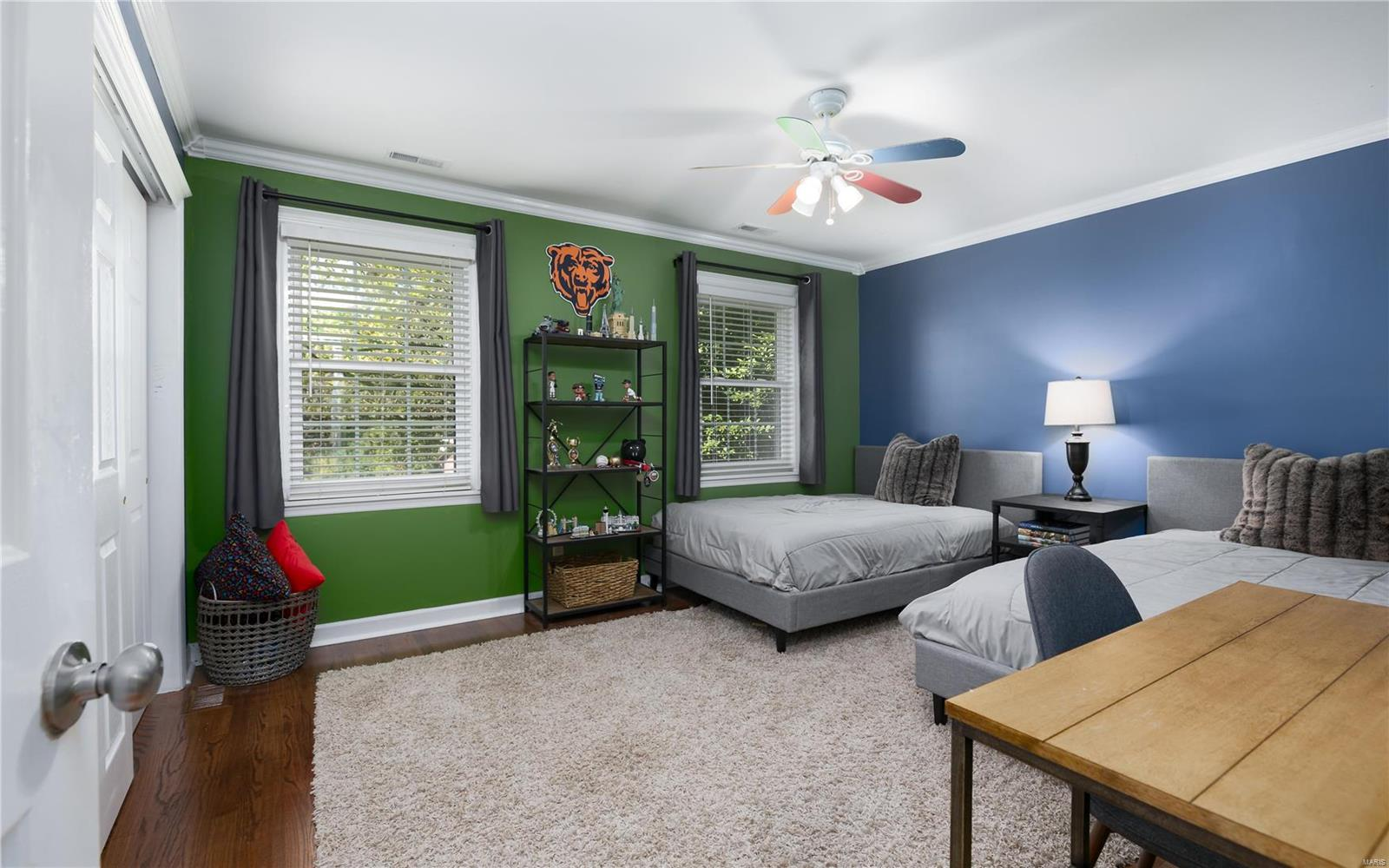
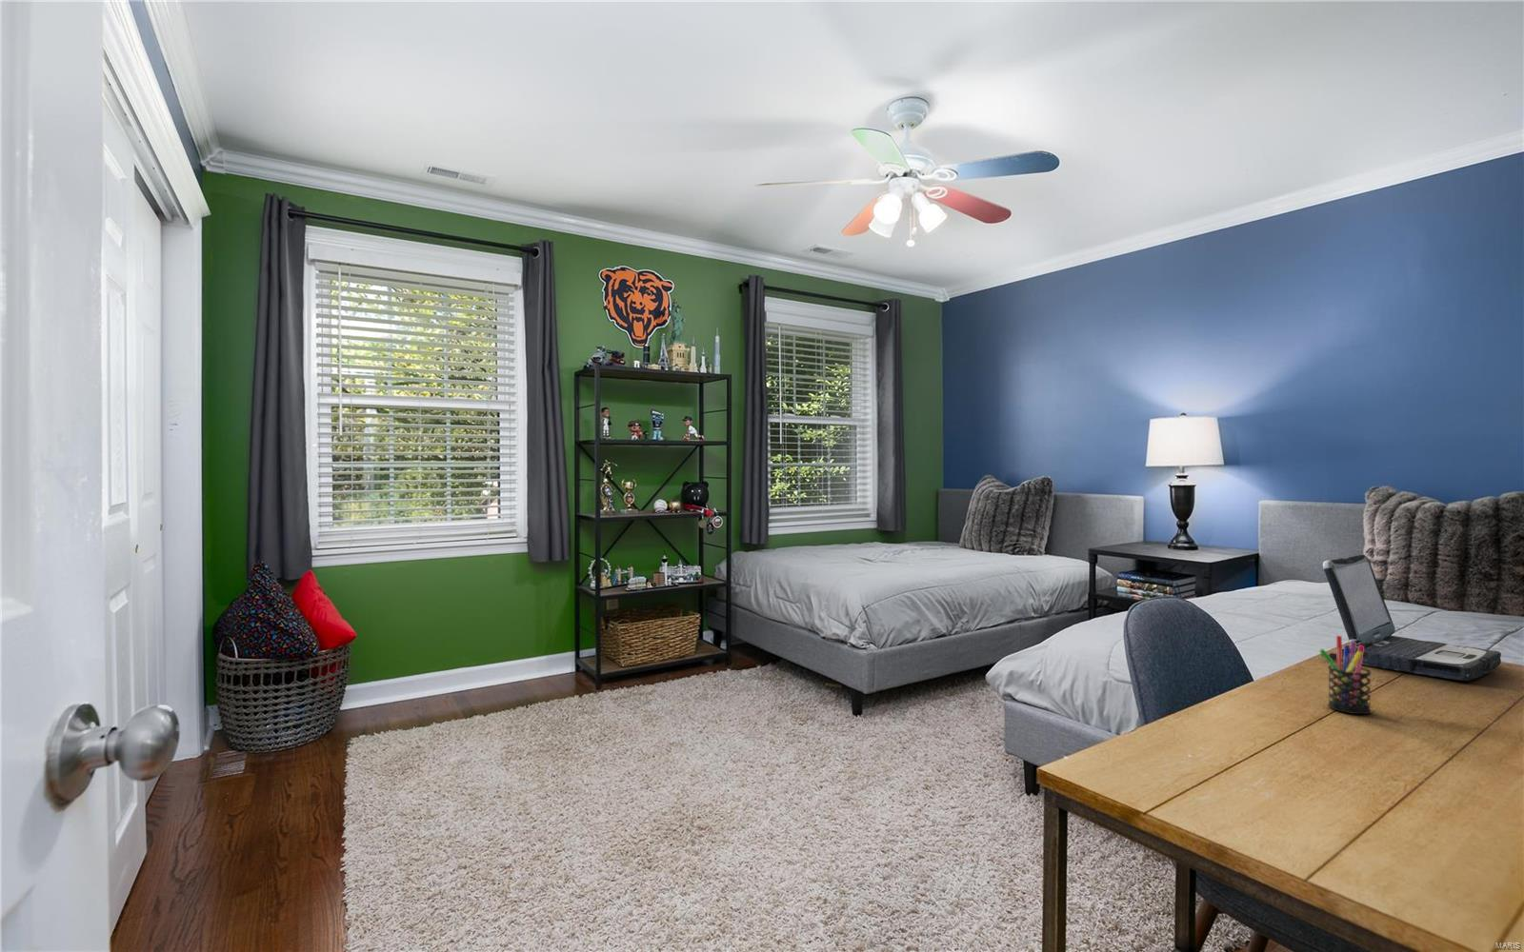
+ laptop (1390, 617)
+ pen holder (1343, 673)
